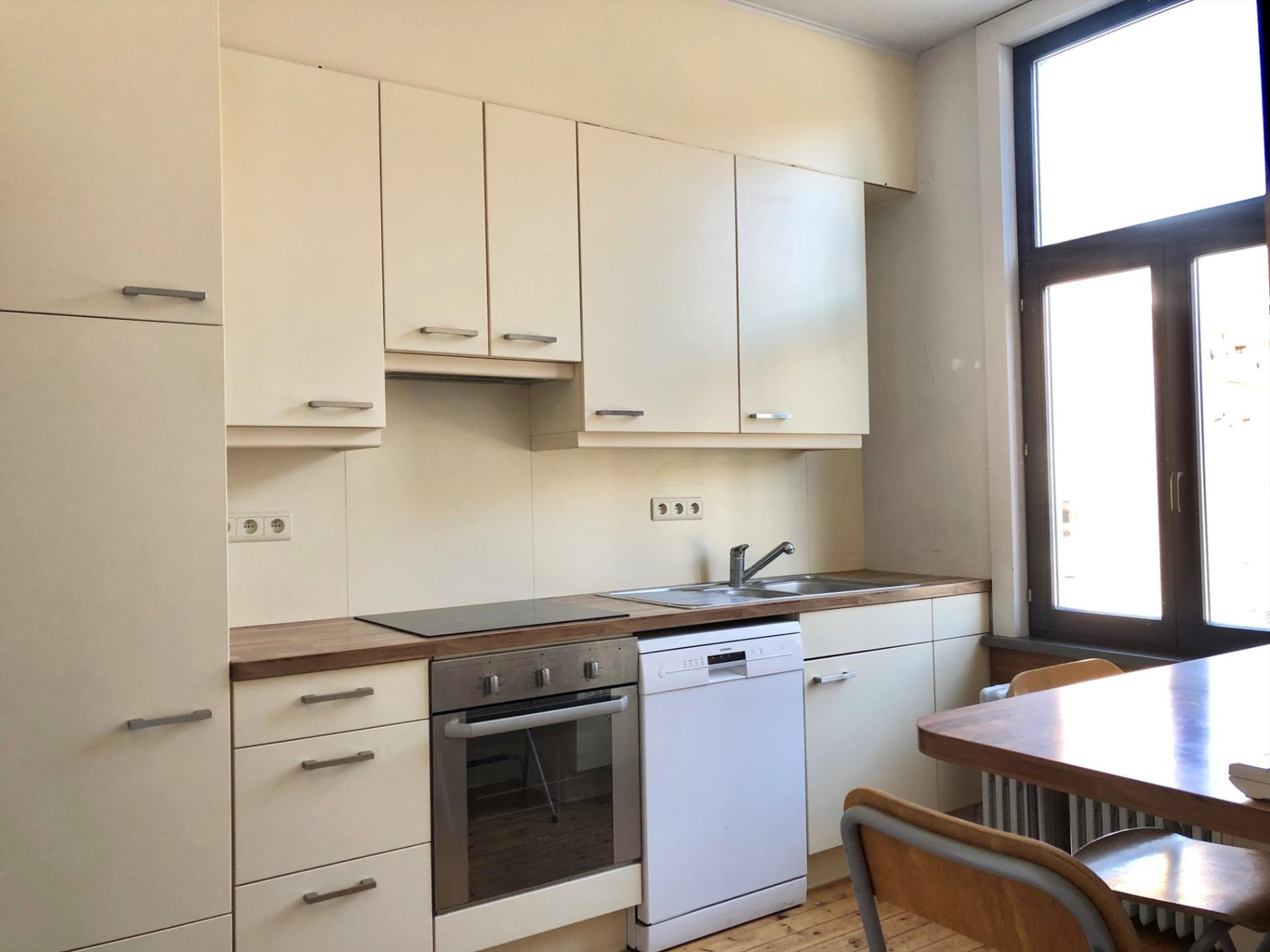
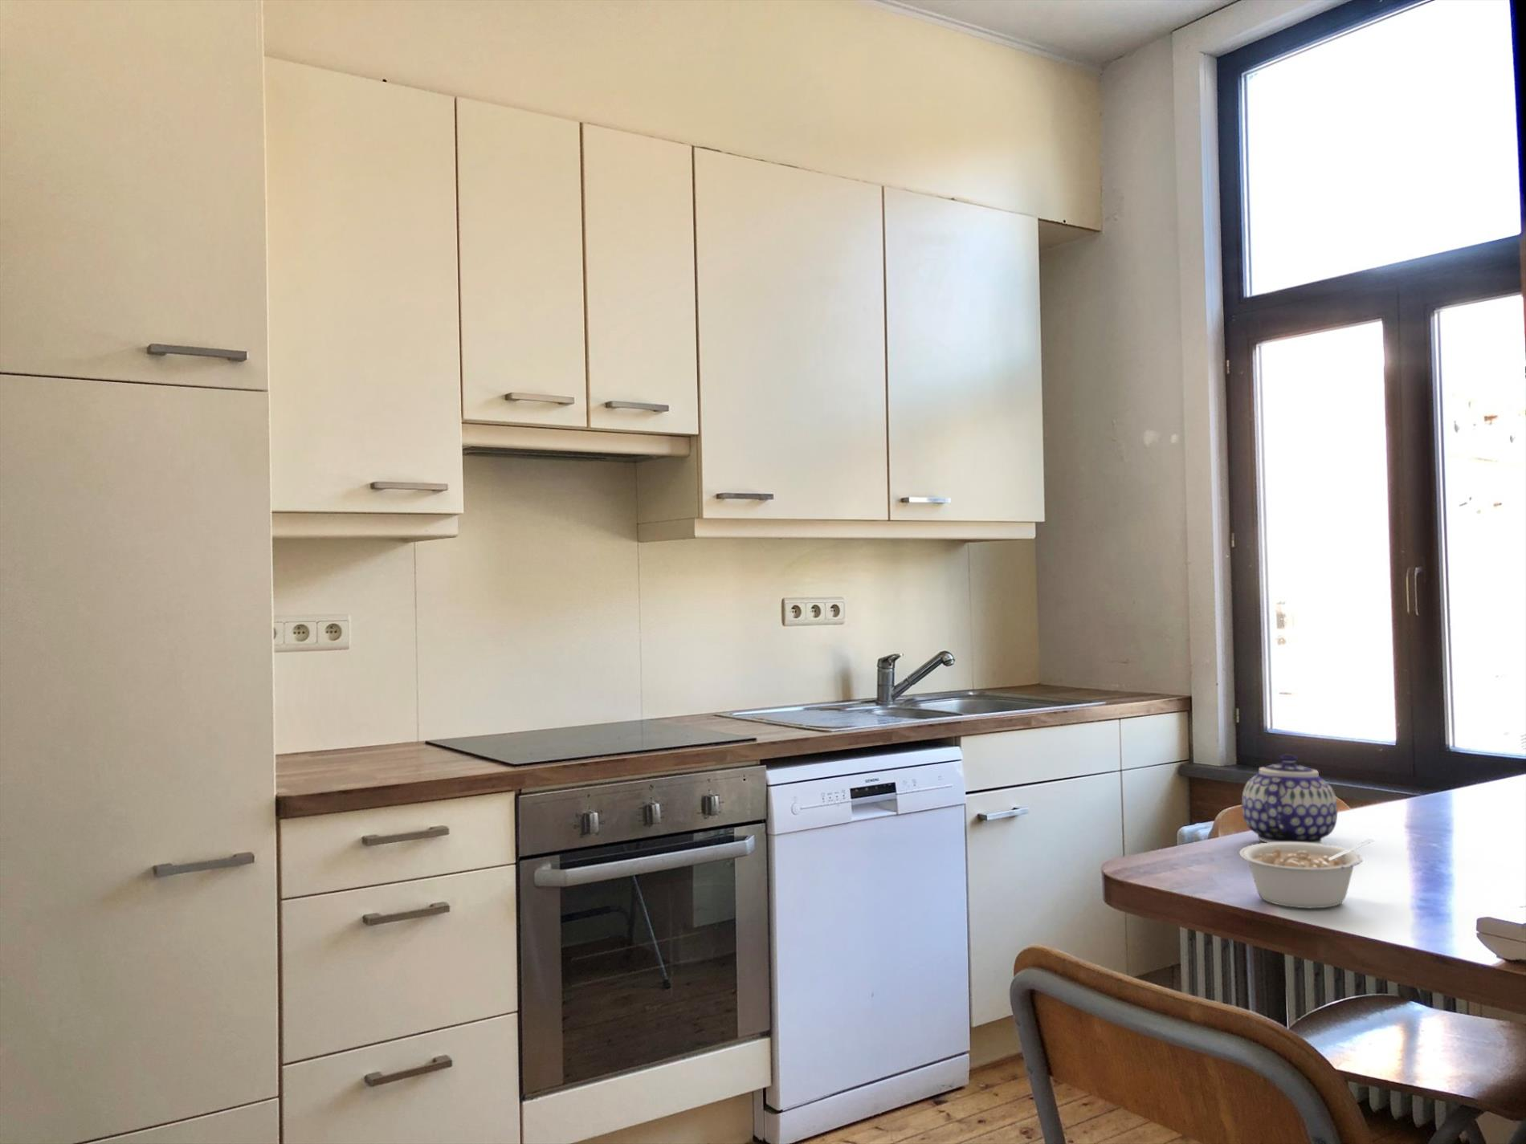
+ teapot (1288, 797)
+ legume (1303, 870)
